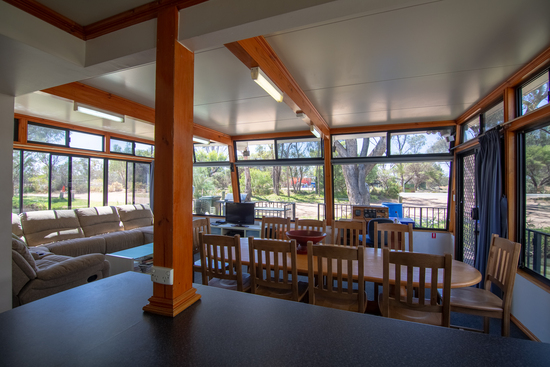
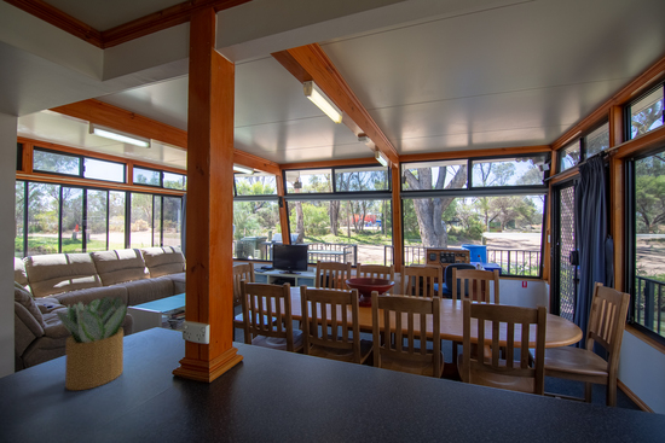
+ potted plant (91, 339)
